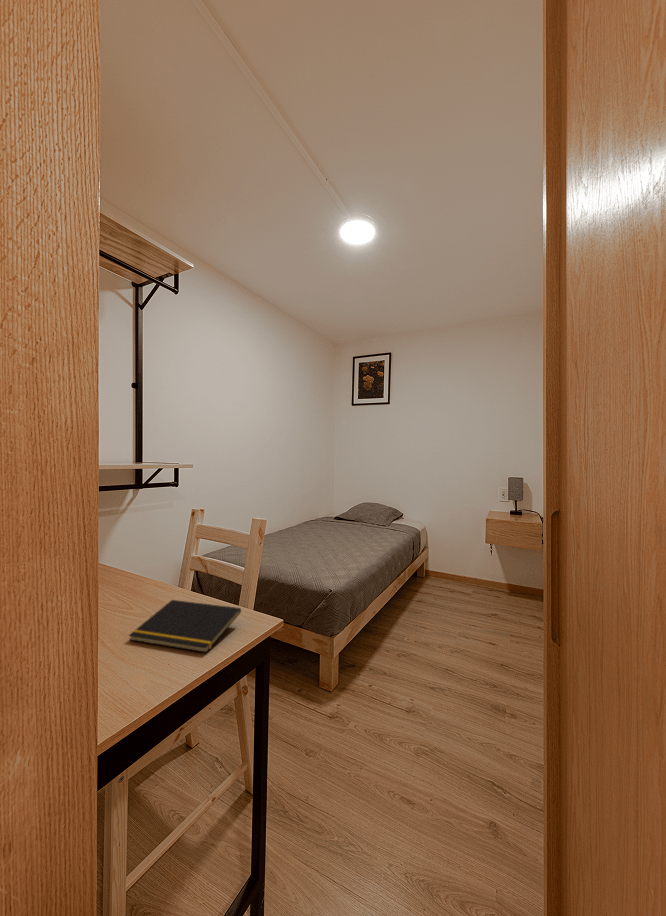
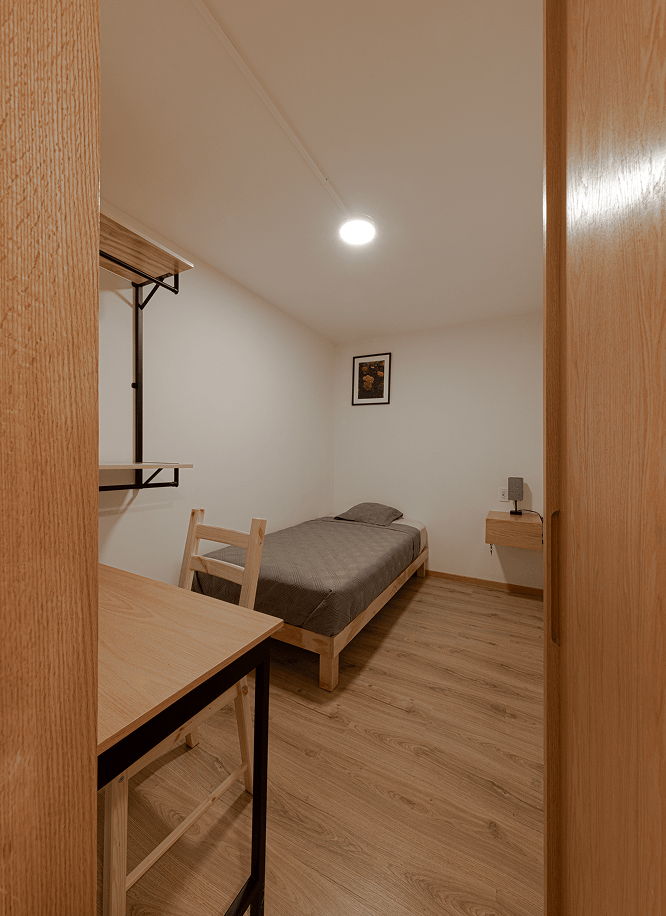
- notepad (187, 623)
